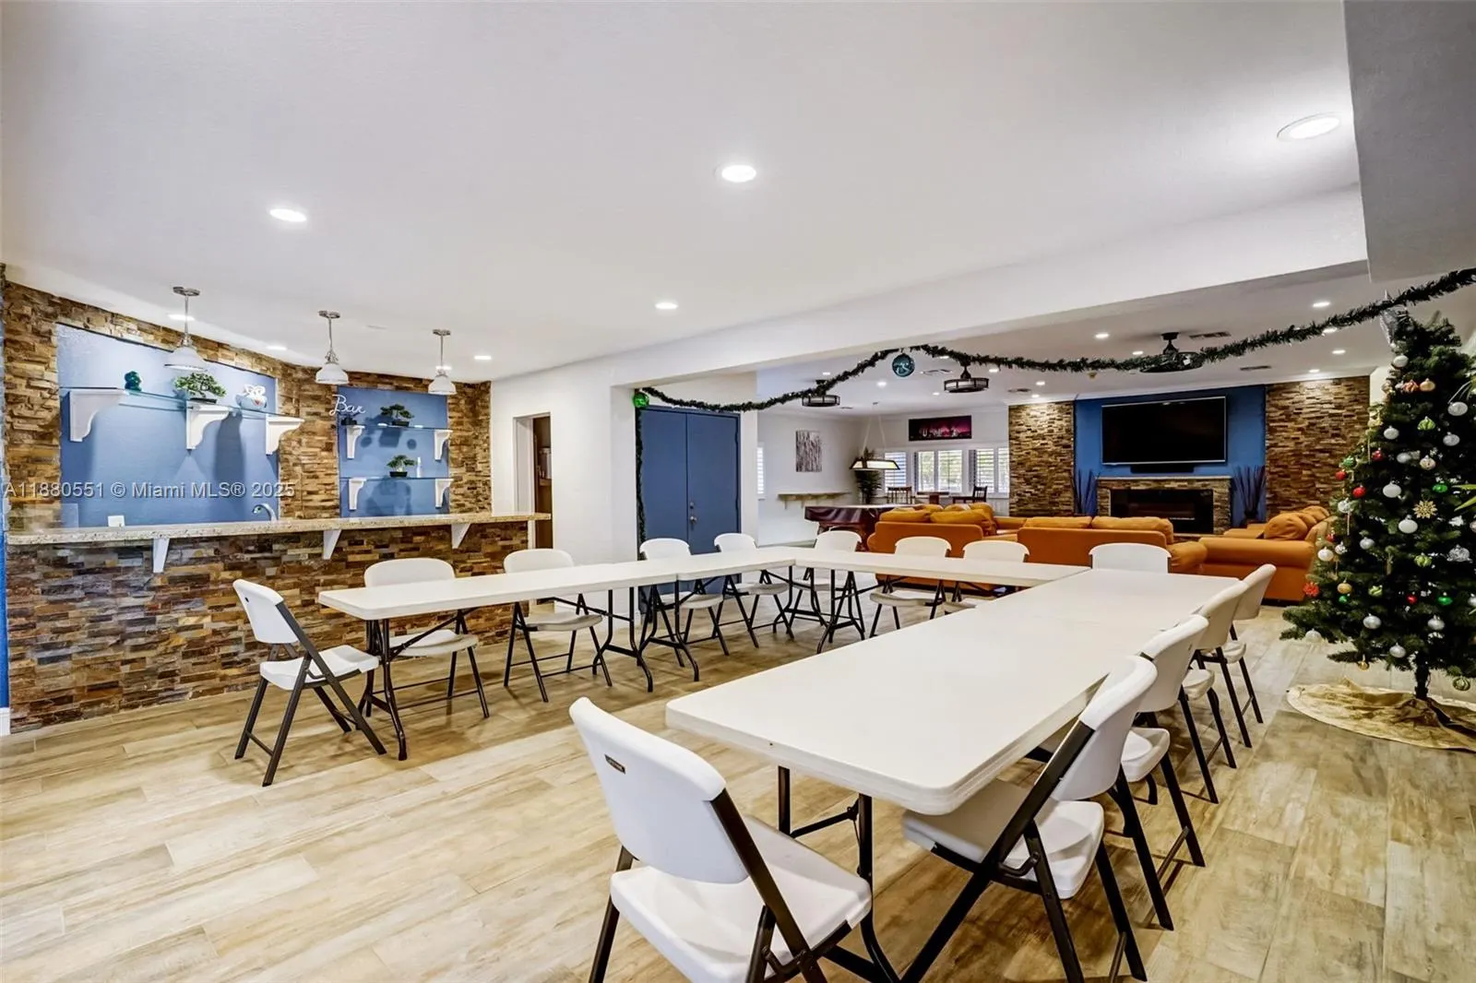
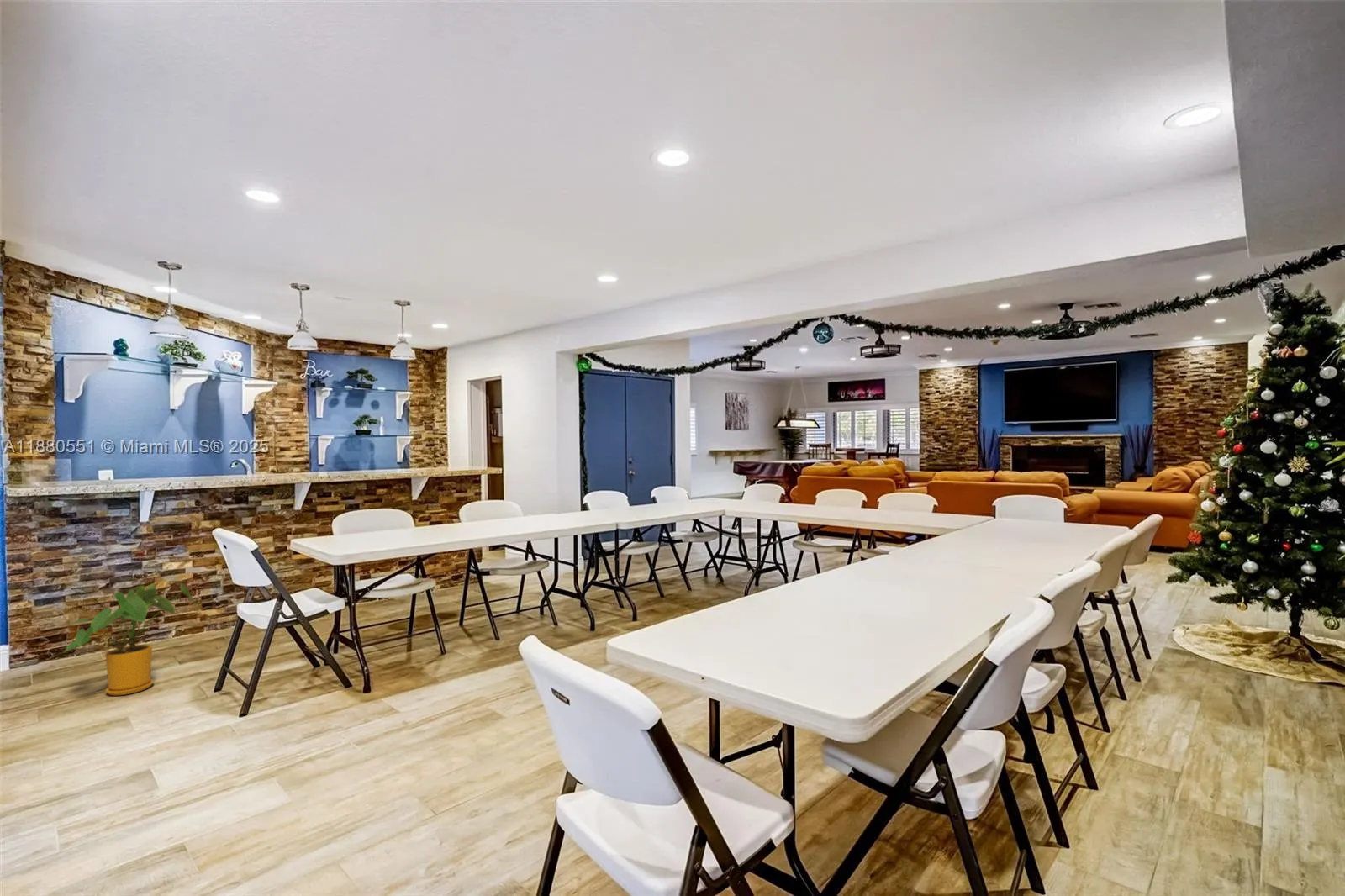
+ house plant (129, 638)
